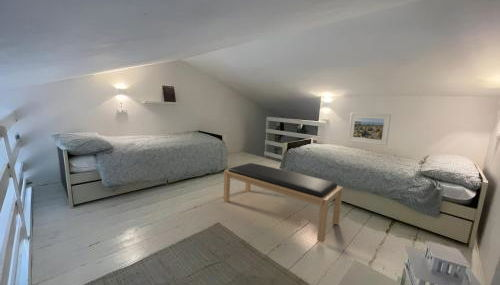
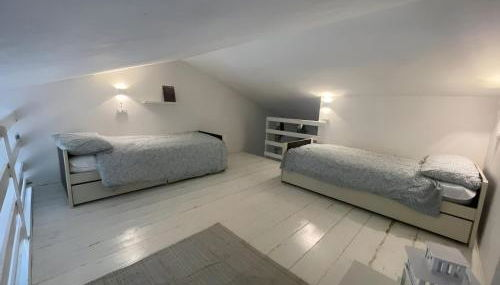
- bench (277, 192)
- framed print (368, 128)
